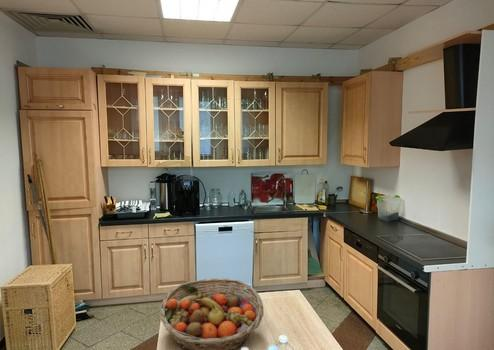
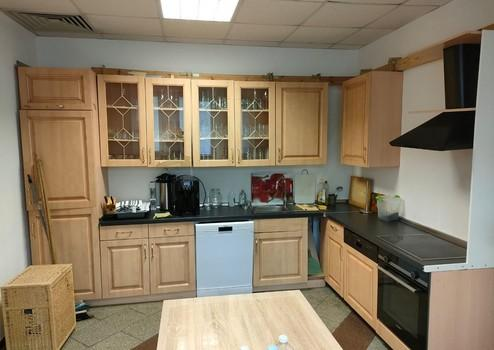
- fruit basket (212, 313)
